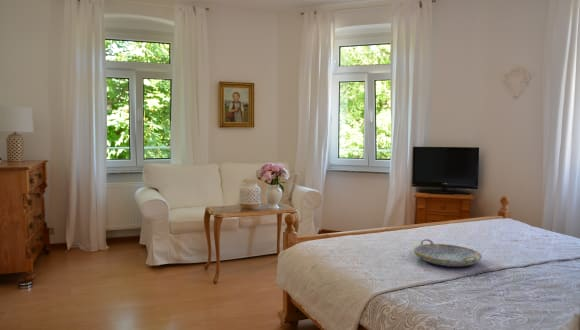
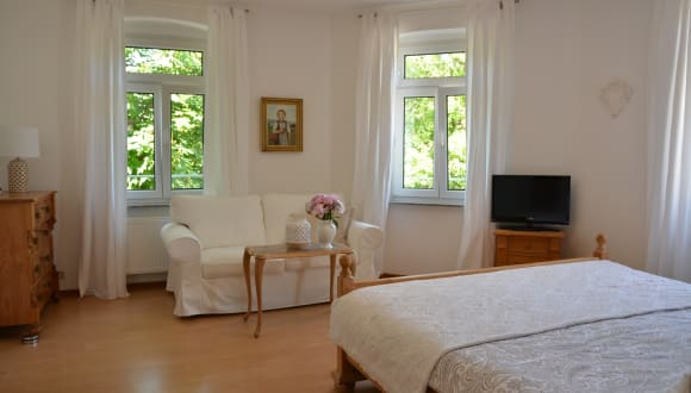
- serving tray (446, 253)
